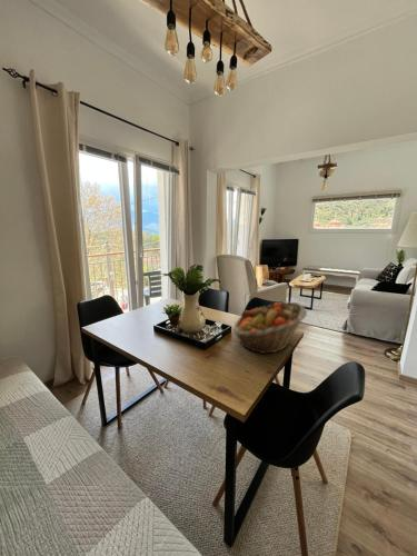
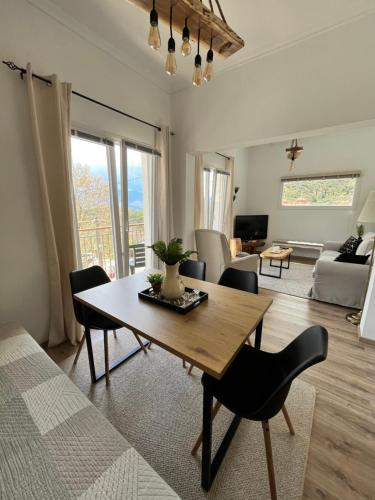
- fruit basket (268, 322)
